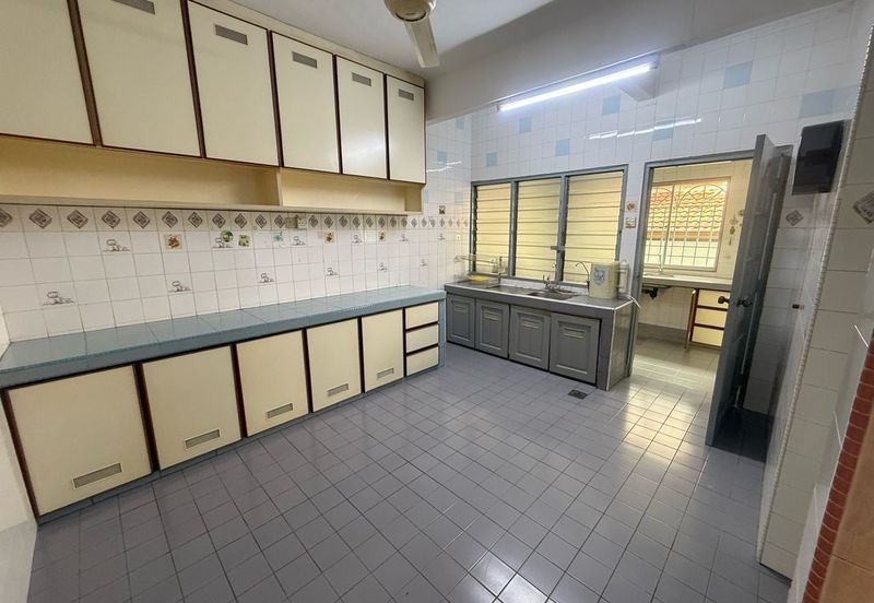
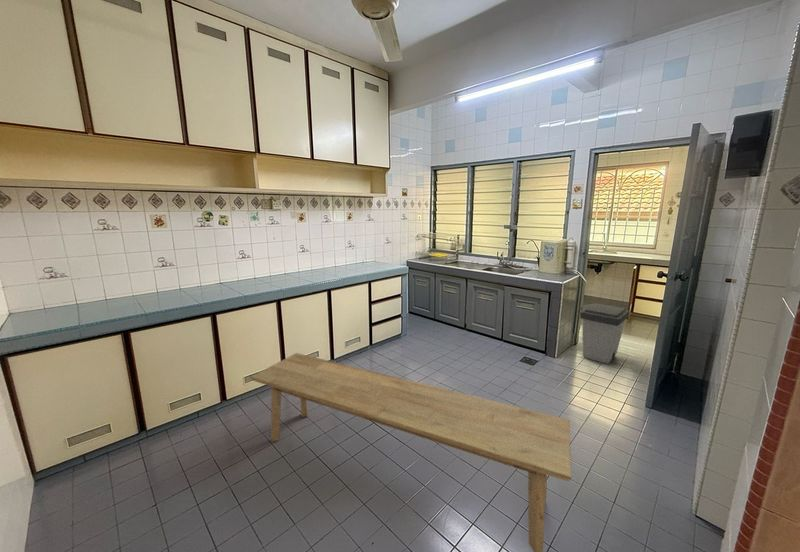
+ bench (392, 427)
+ trash can (601, 332)
